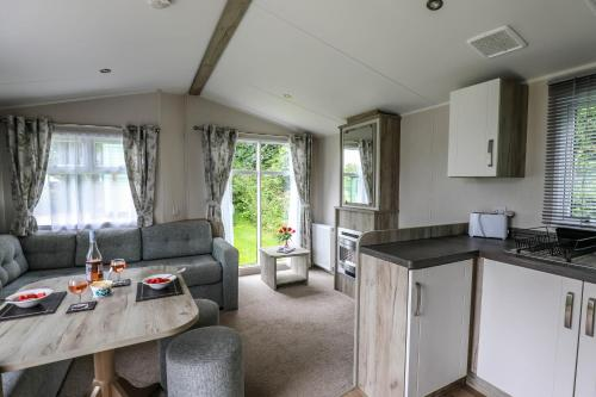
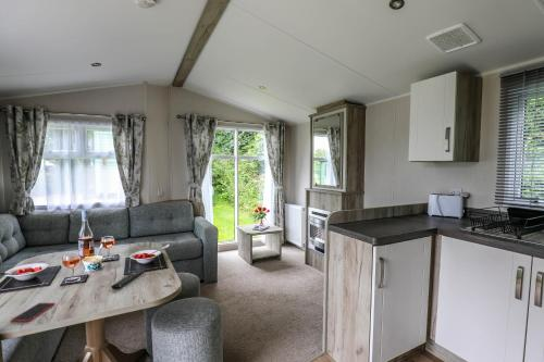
+ smartphone (34, 311)
+ remote control (128, 278)
